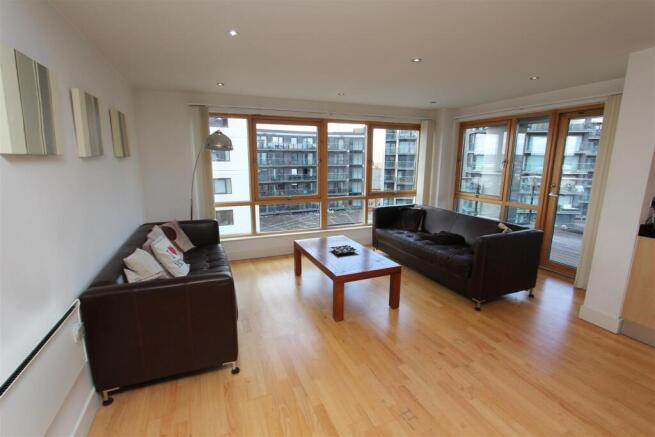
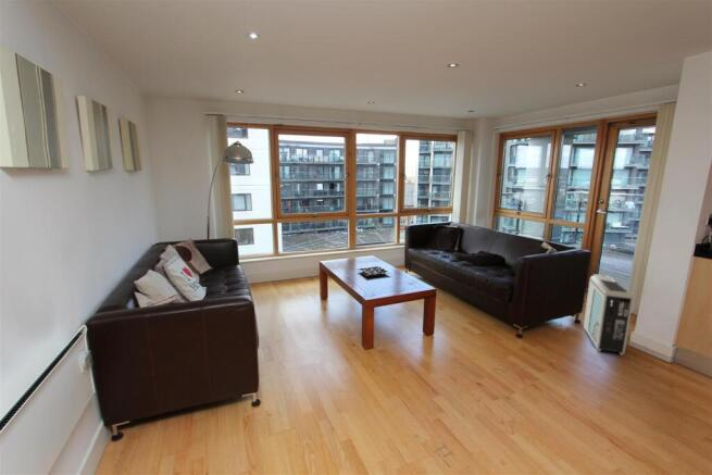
+ air purifier (605, 312)
